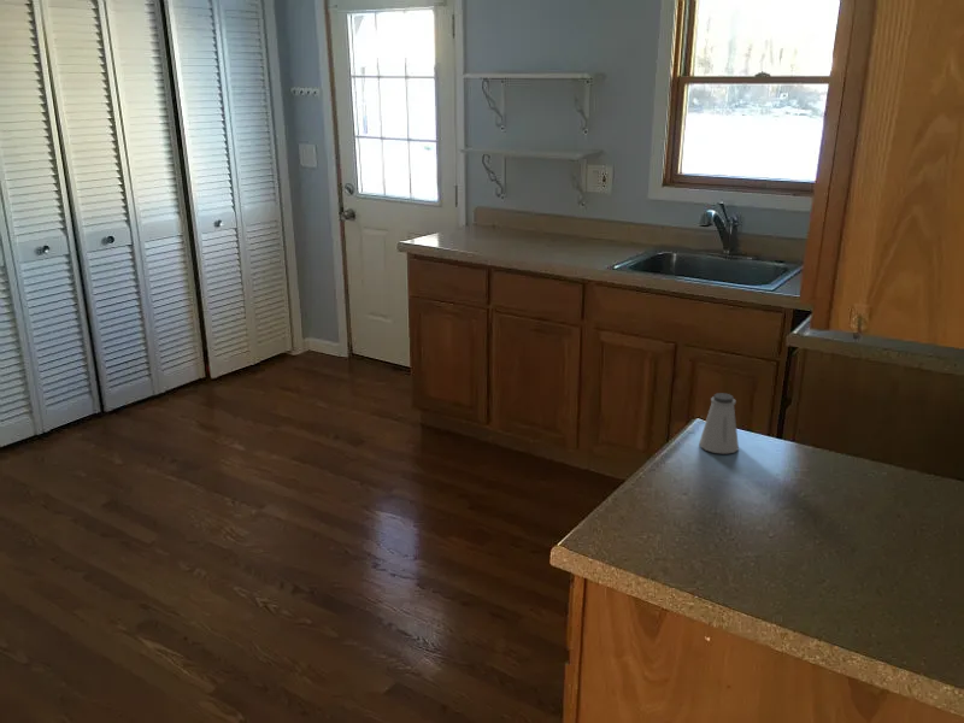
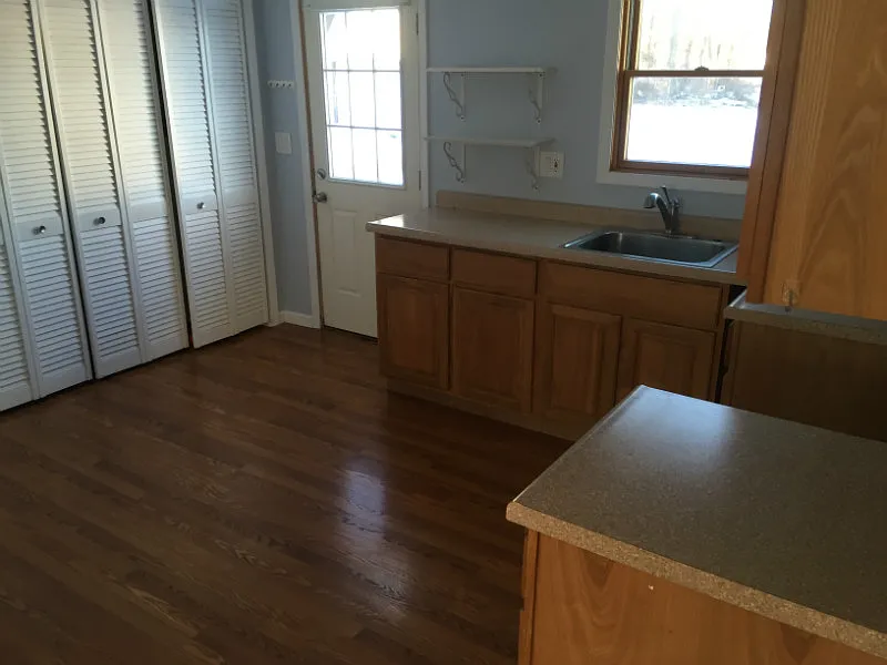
- saltshaker (721, 421)
